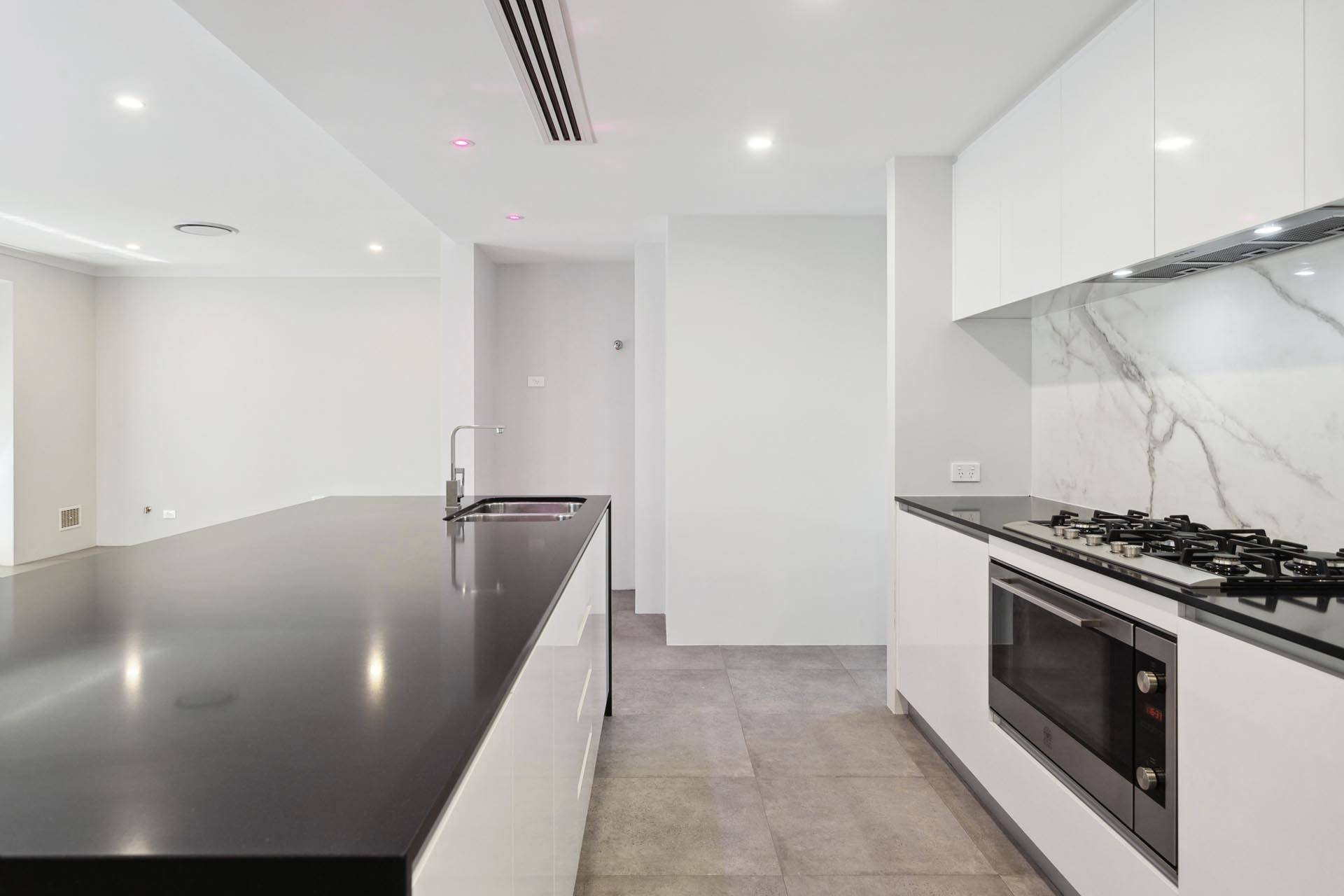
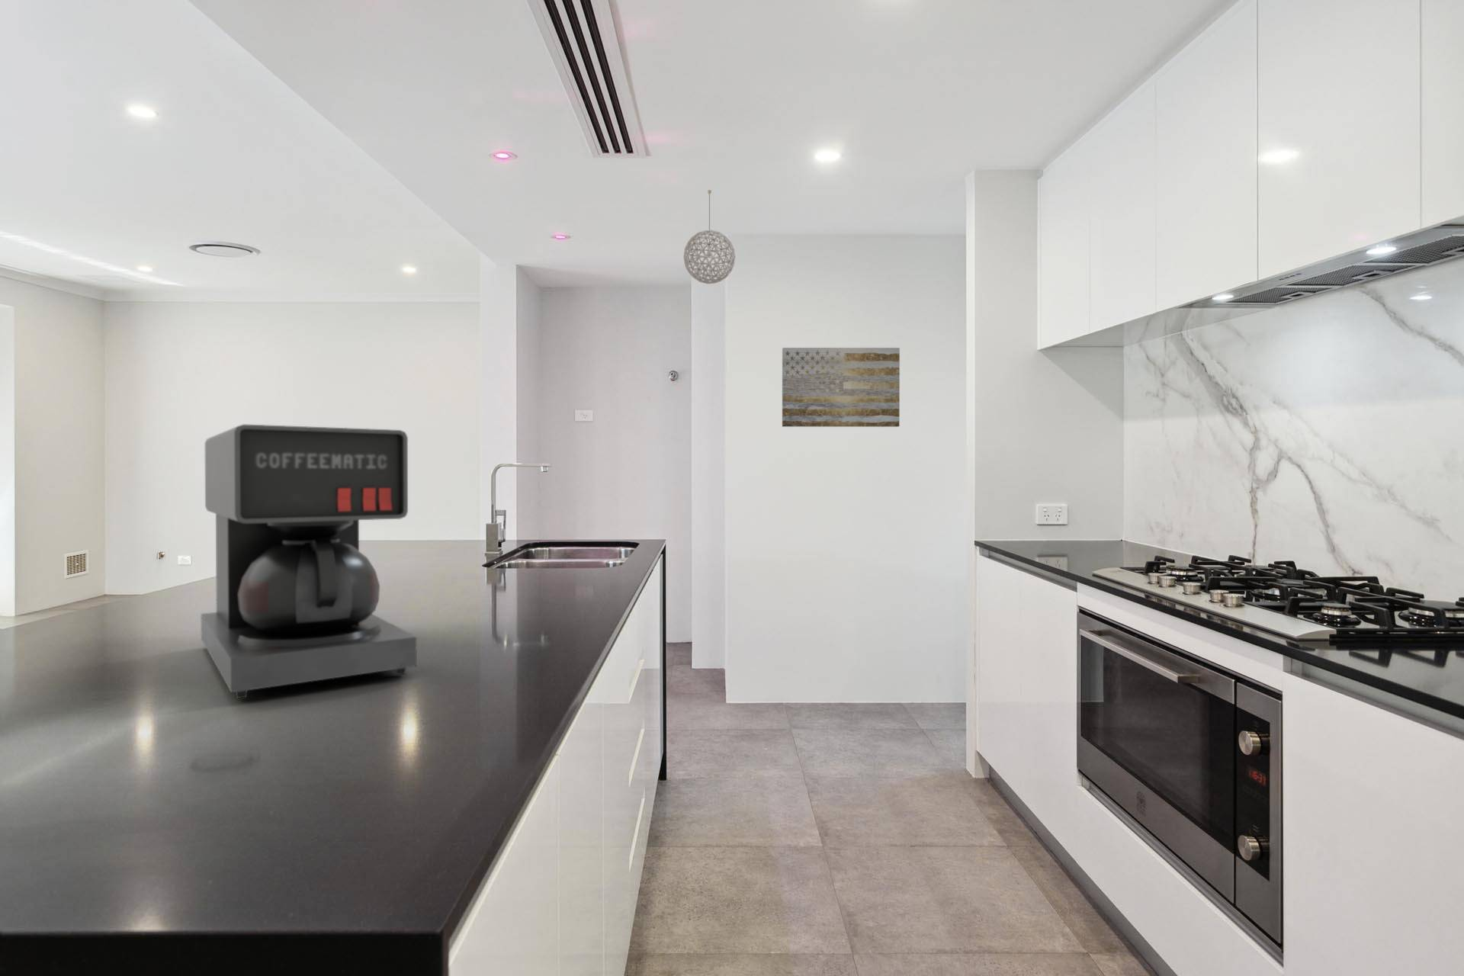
+ coffee maker (298, 547)
+ pendant light (709, 236)
+ wall art (840, 388)
